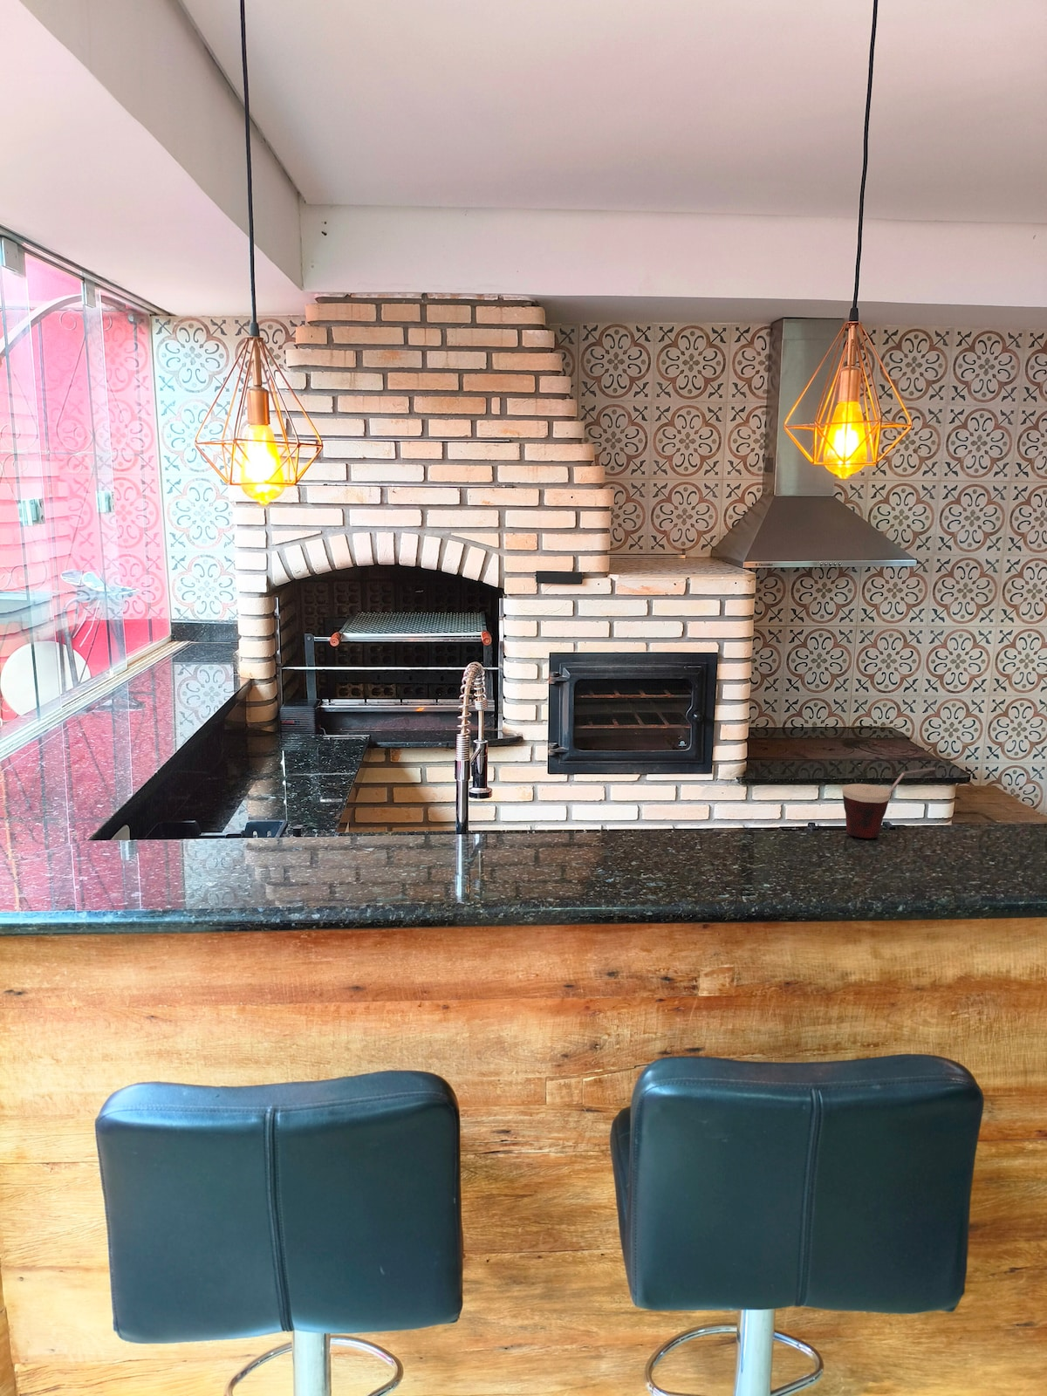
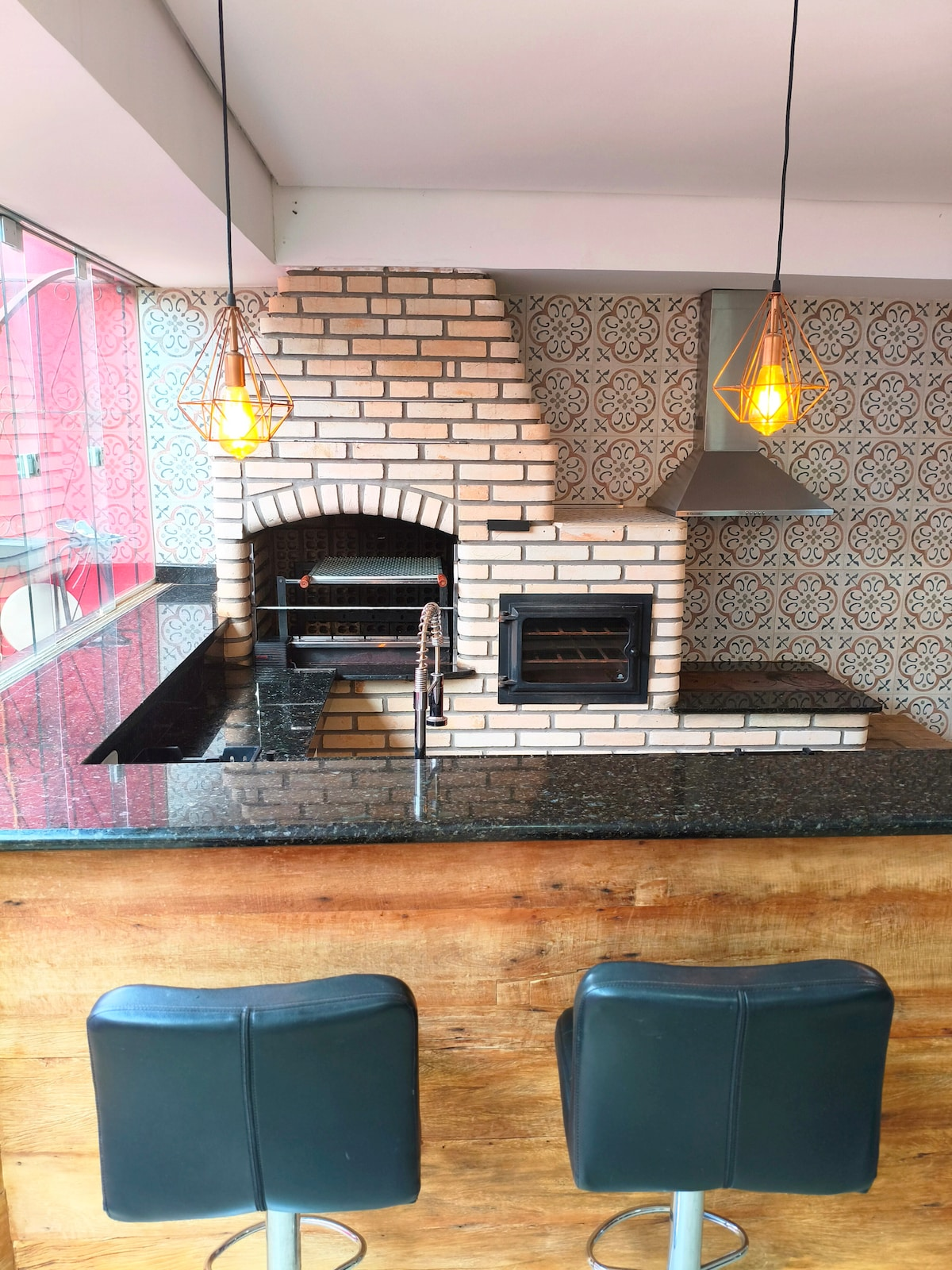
- cup (885, 799)
